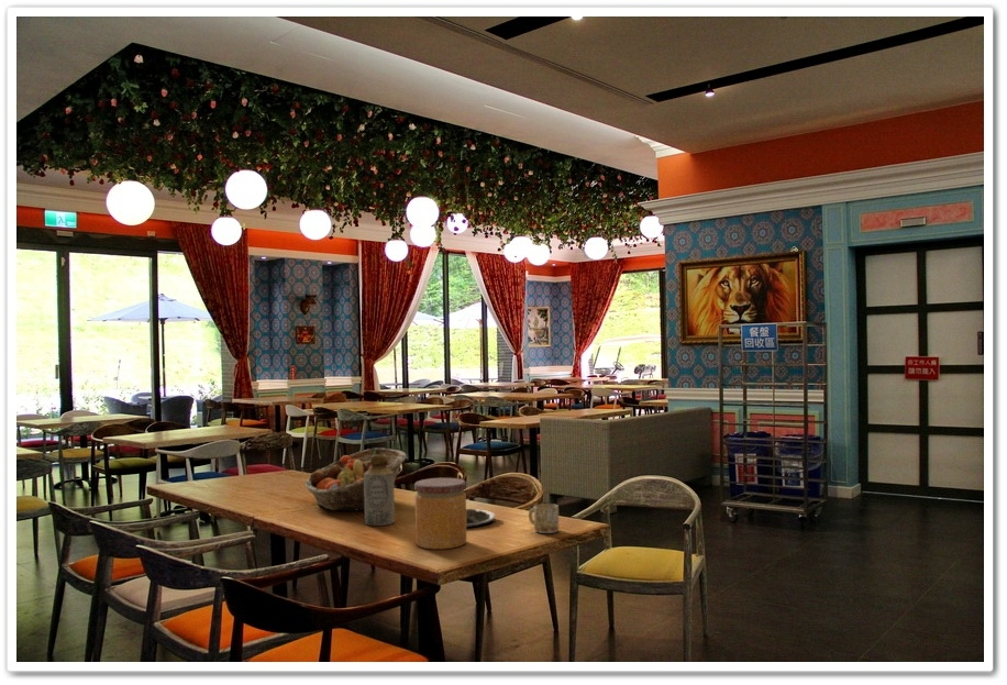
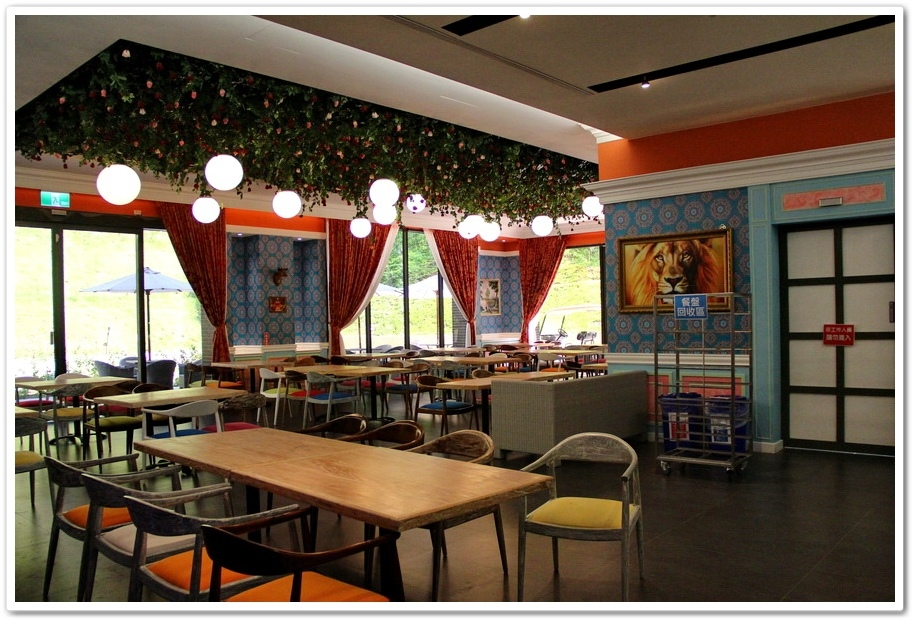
- plate (466, 516)
- fruit basket (356, 477)
- jar (441, 512)
- bottle (378, 488)
- mug (542, 517)
